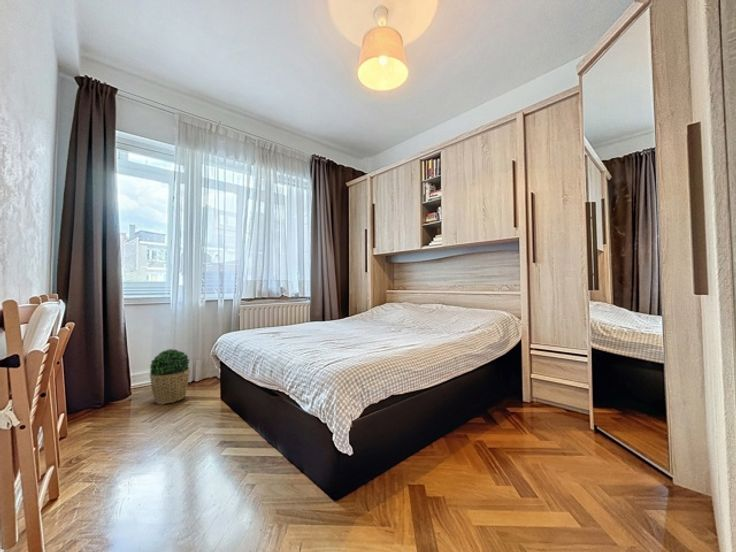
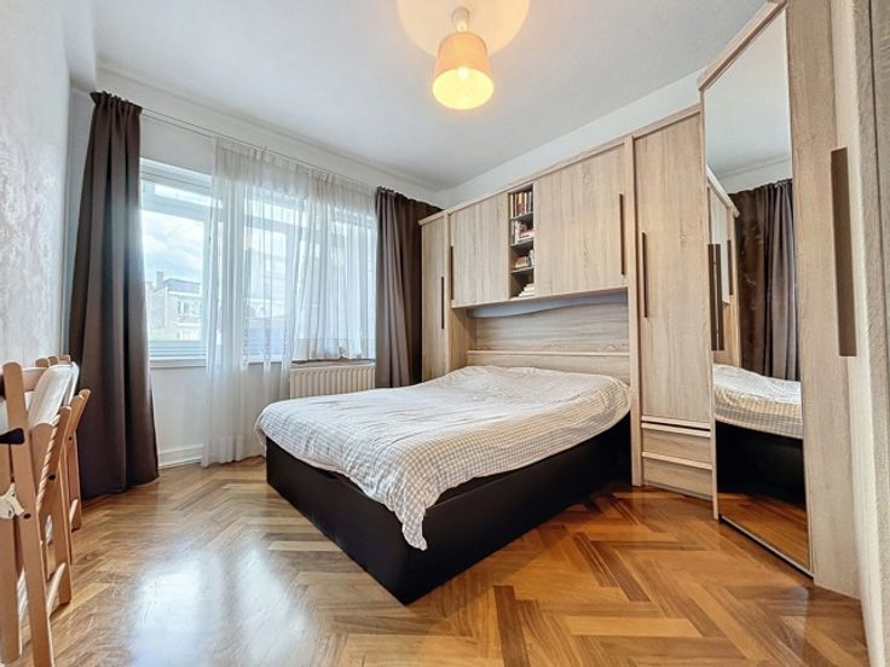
- potted plant (170, 374)
